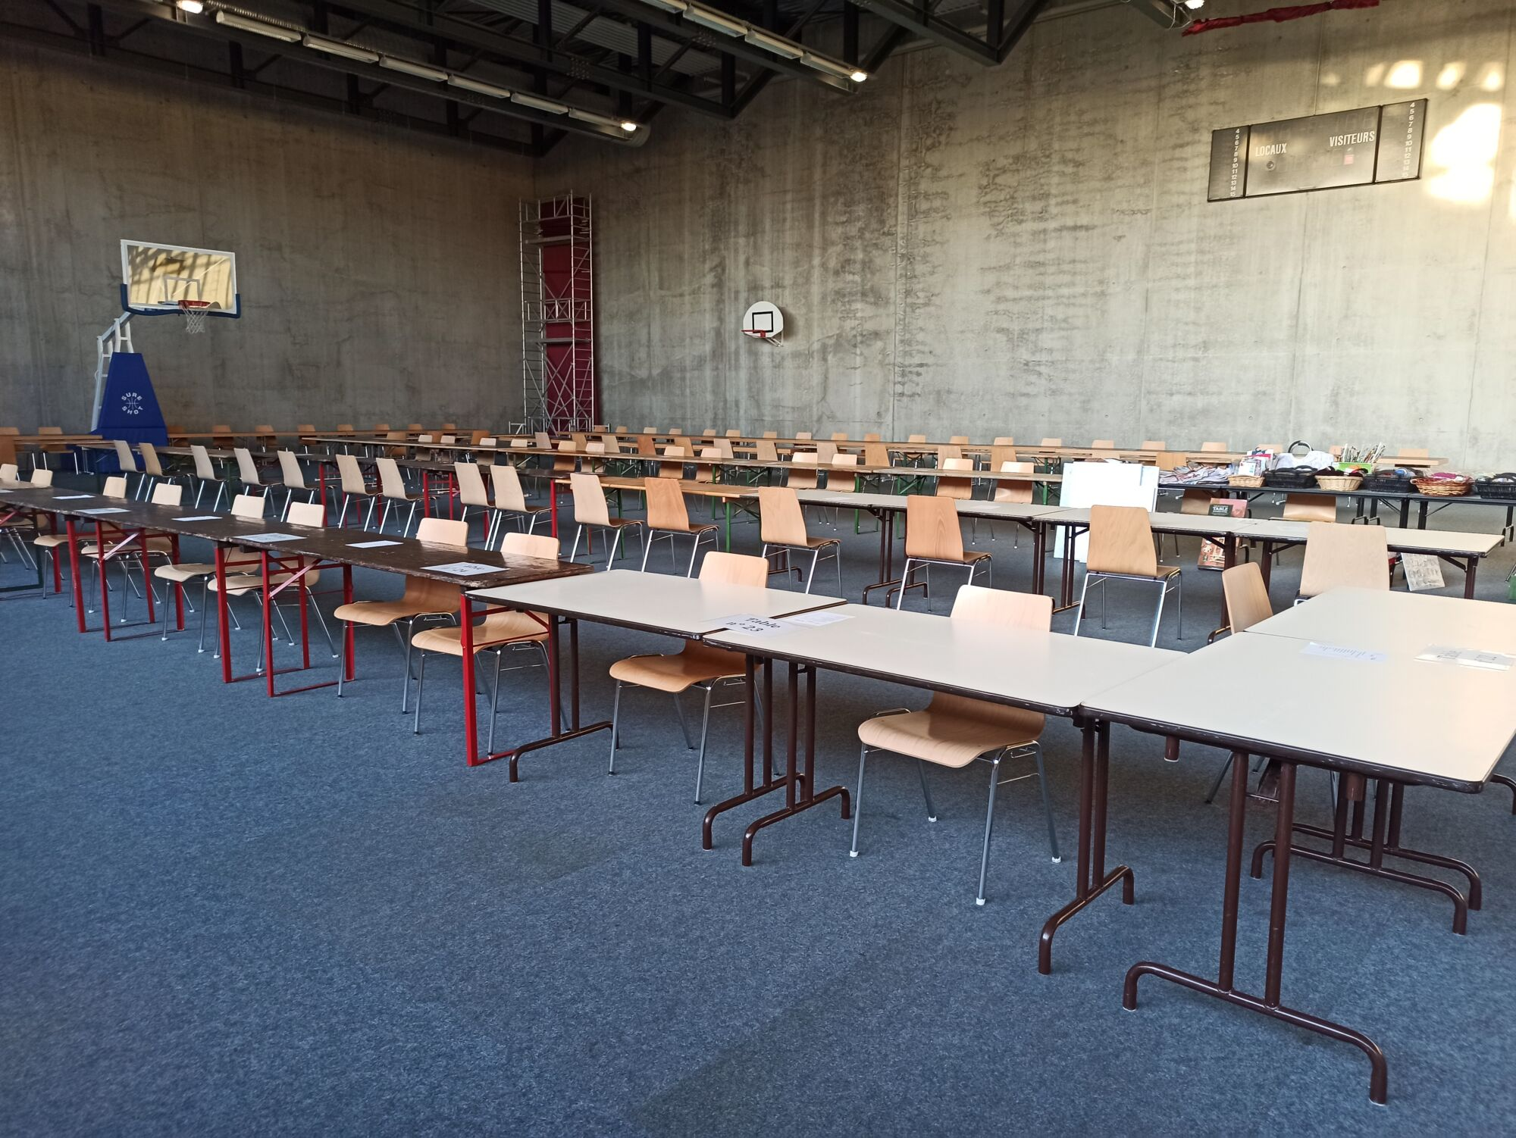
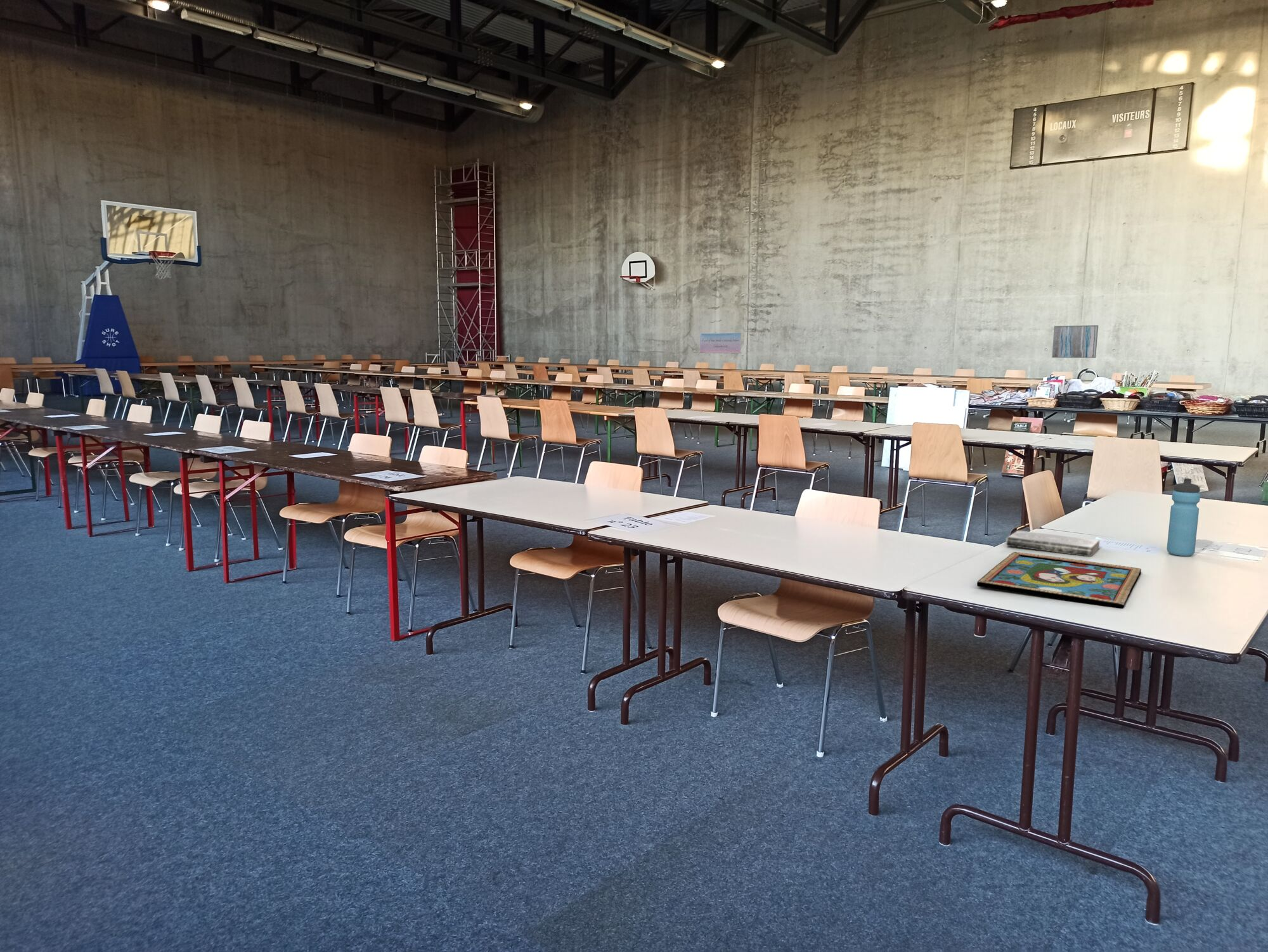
+ framed painting (1061, 577)
+ water bottle (1184, 516)
+ book (1052, 543)
+ banner (720, 343)
+ wall art (1075, 342)
